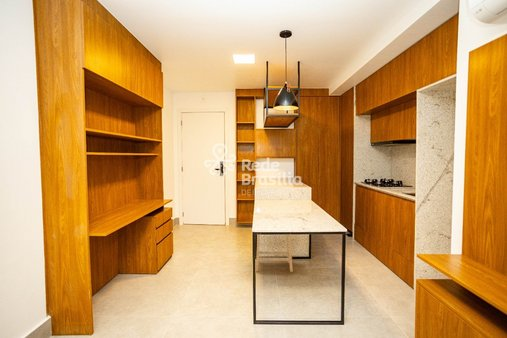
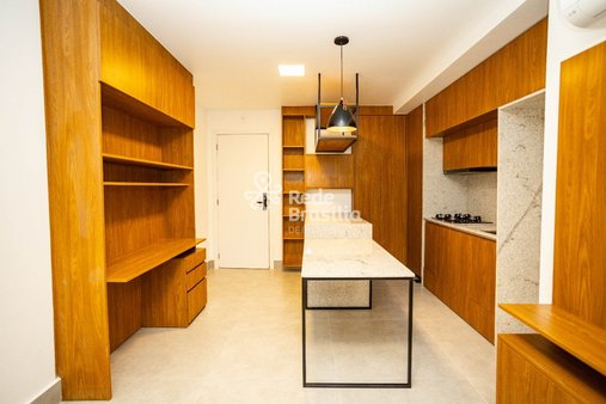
- stool (273, 251)
